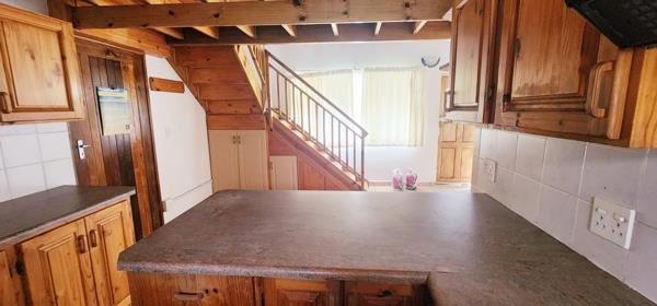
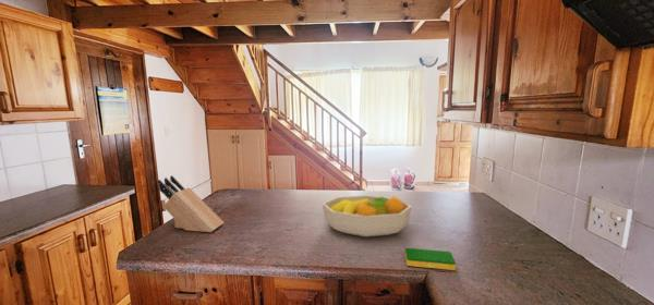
+ knife block (189, 202)
+ dish sponge (428, 258)
+ fruit bowl (365, 210)
